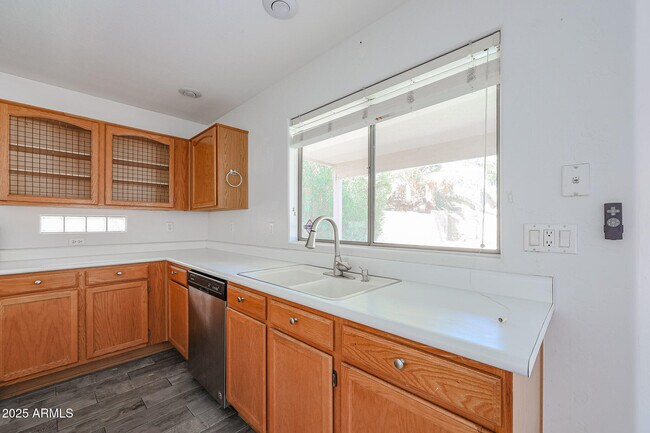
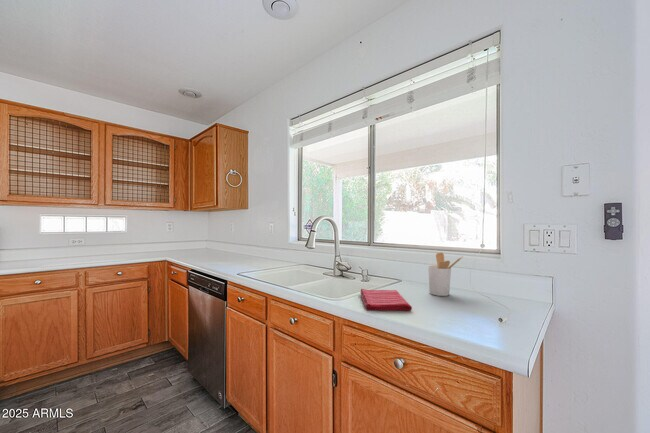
+ dish towel (383, 298)
+ utensil holder (445, 274)
